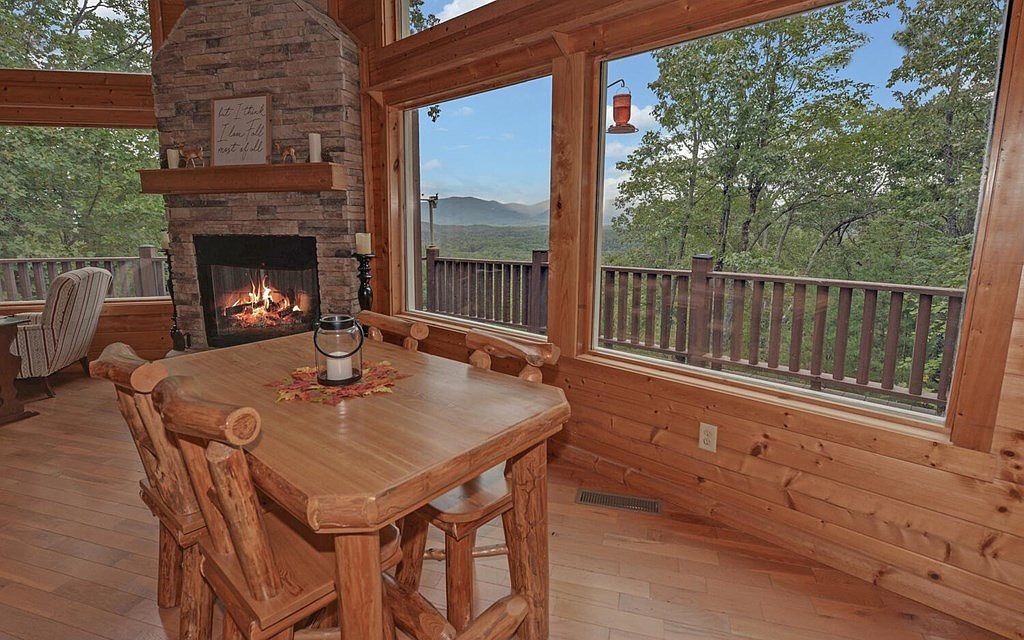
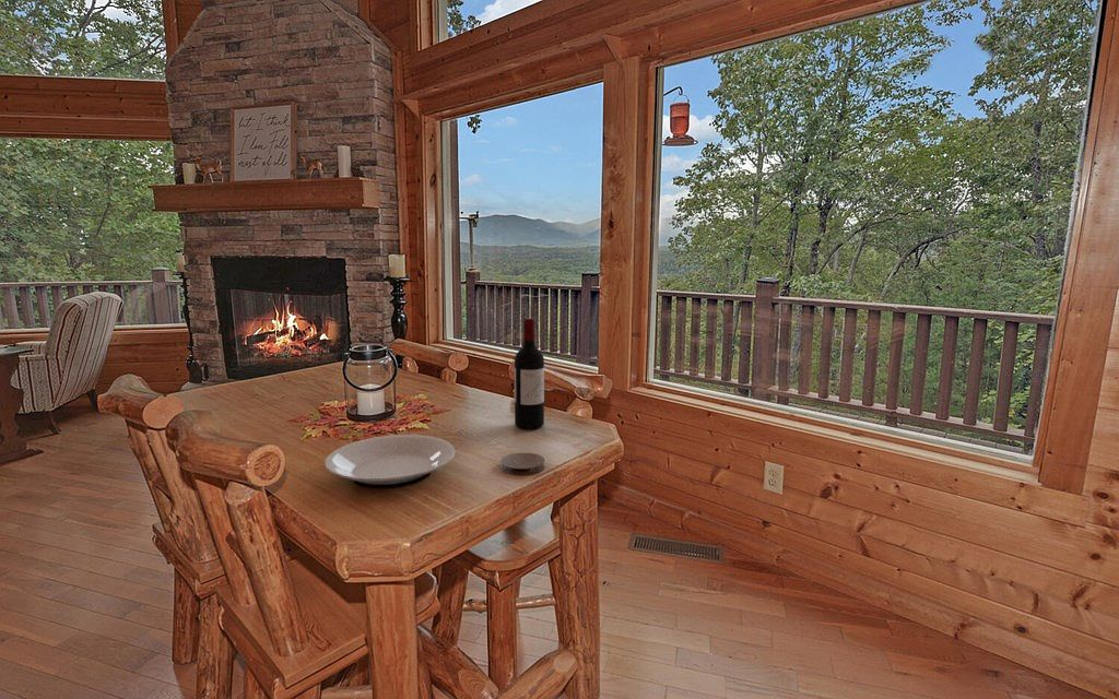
+ coaster (522, 463)
+ wine bottle (529, 372)
+ plate (392, 463)
